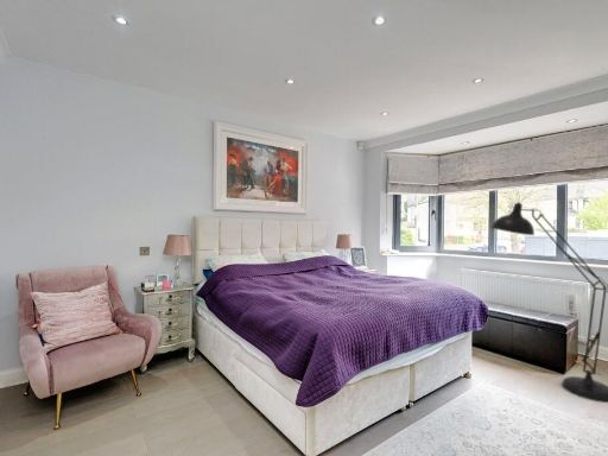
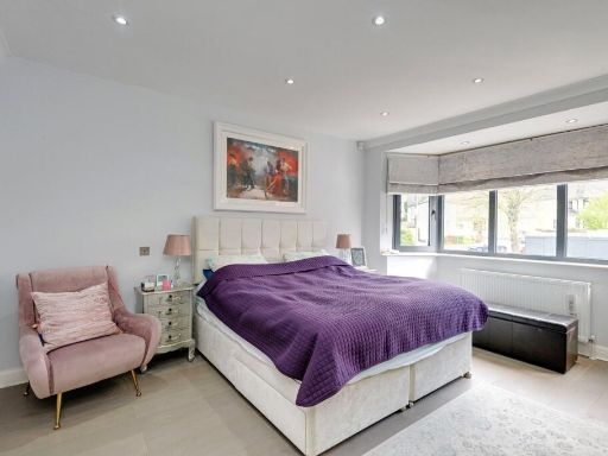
- floor lamp (575, 266)
